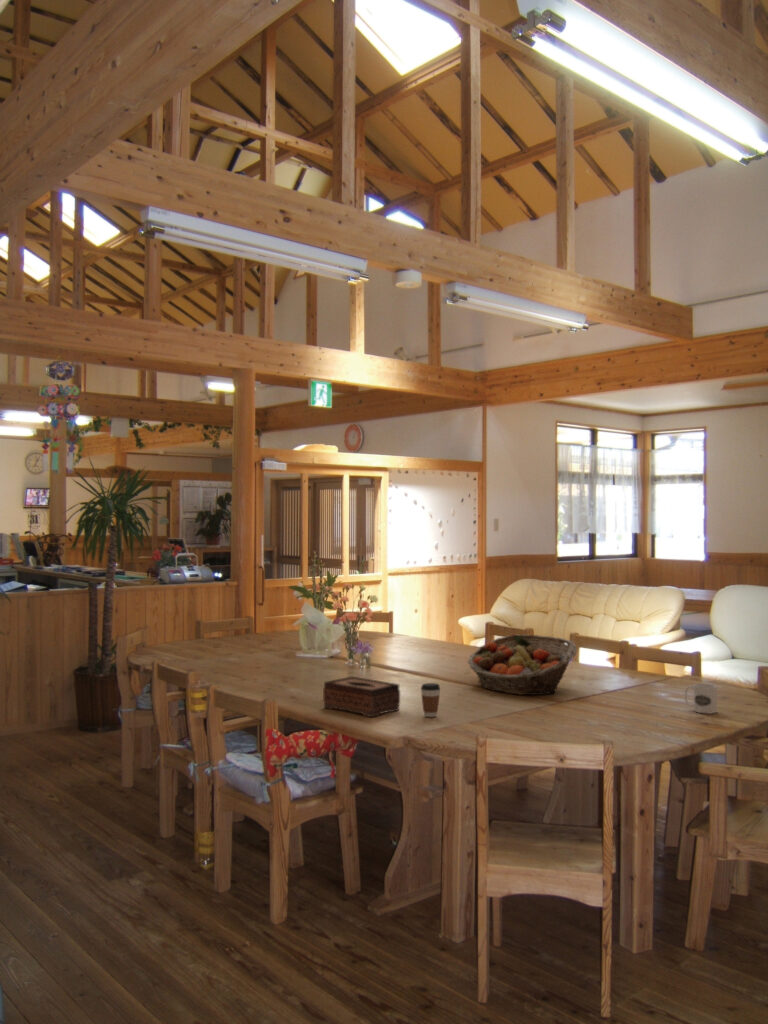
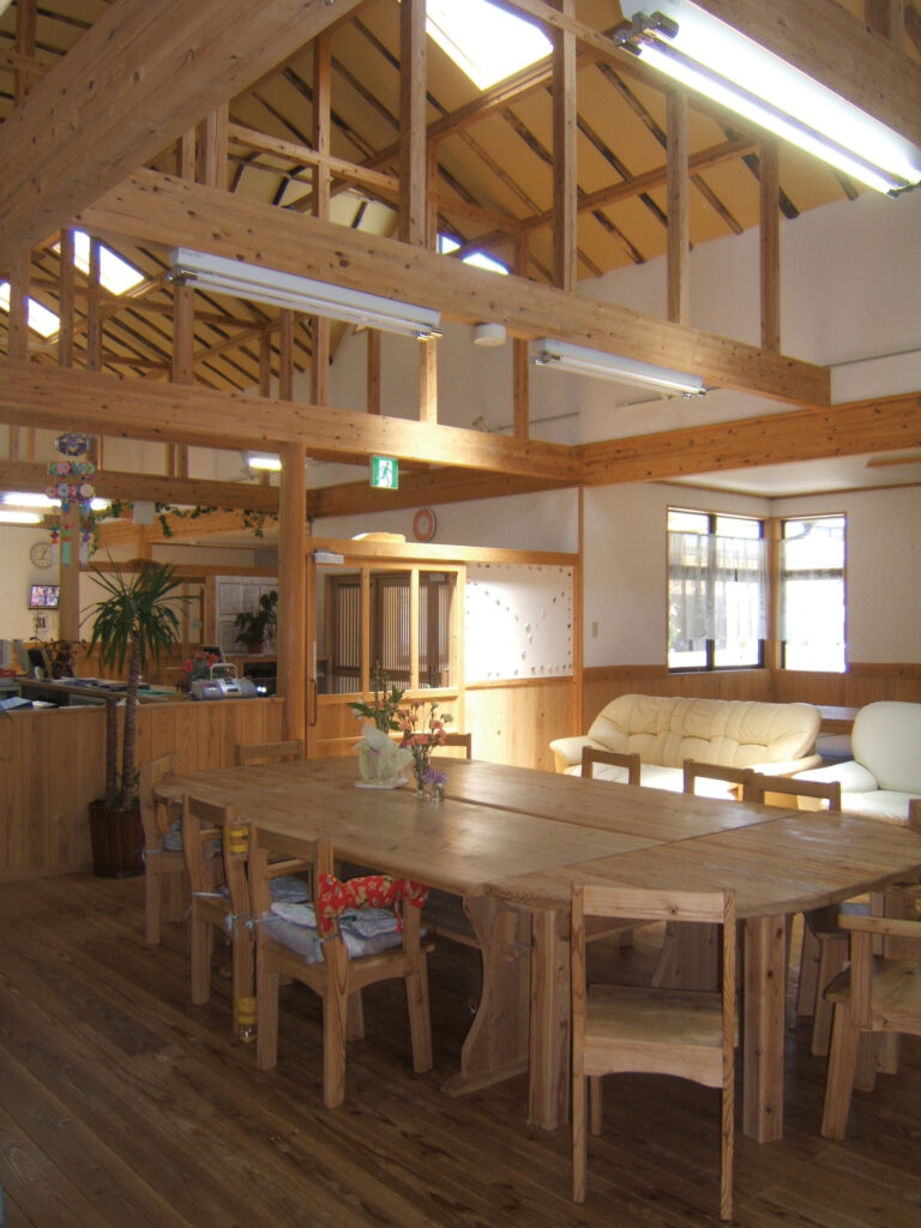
- tissue box (361, 695)
- mug (700, 697)
- fruit basket (521, 663)
- coffee cup (430, 700)
